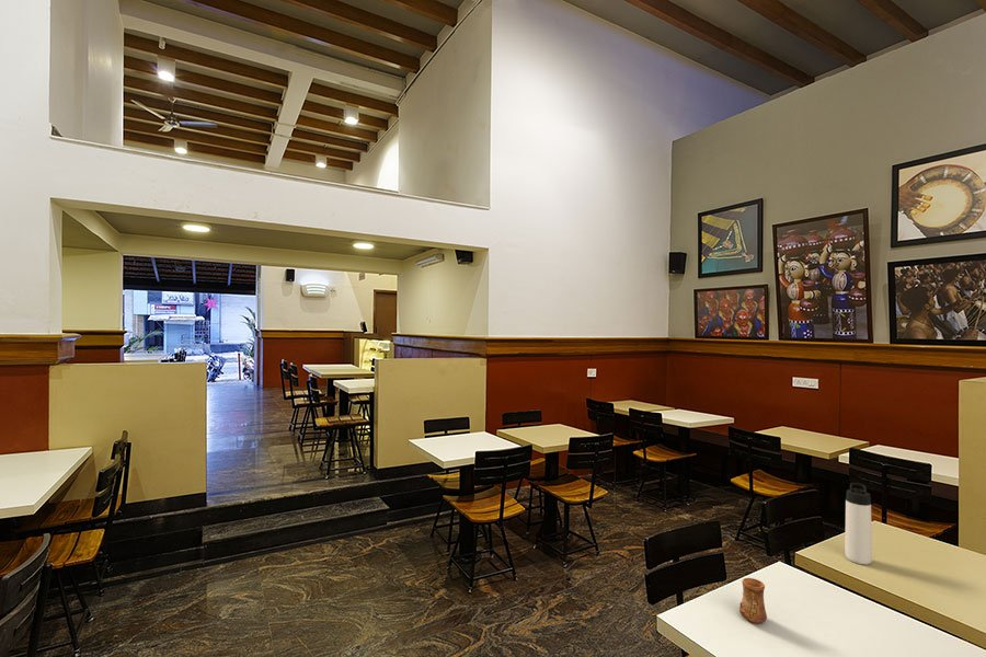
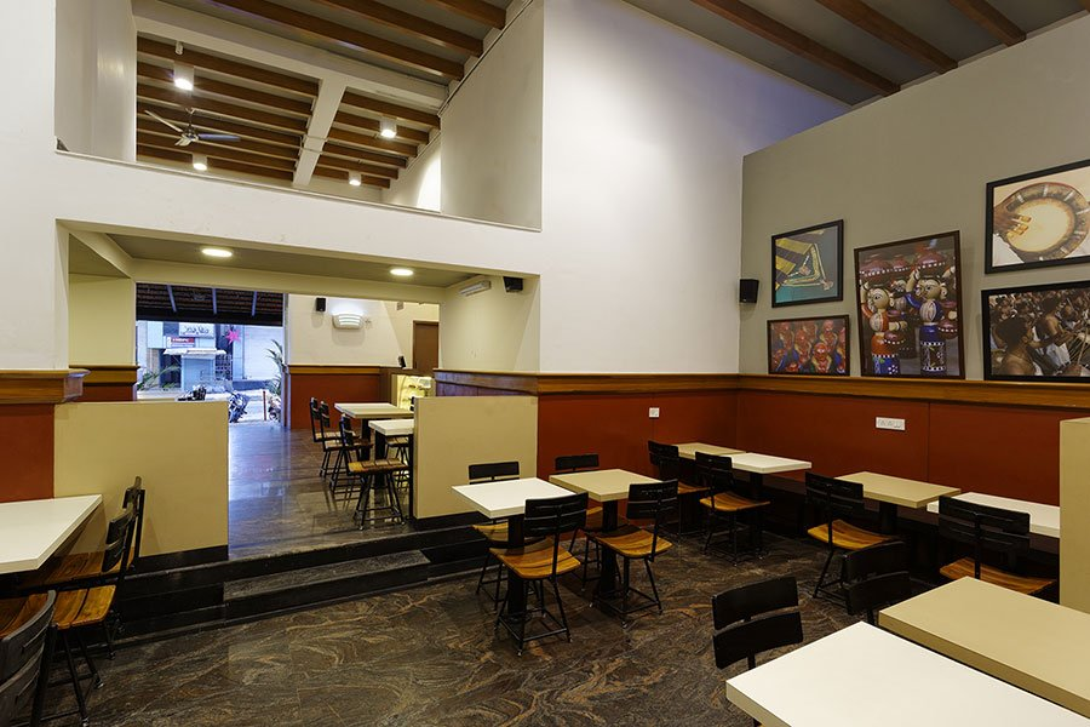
- thermos bottle (858, 522)
- cup (753, 600)
